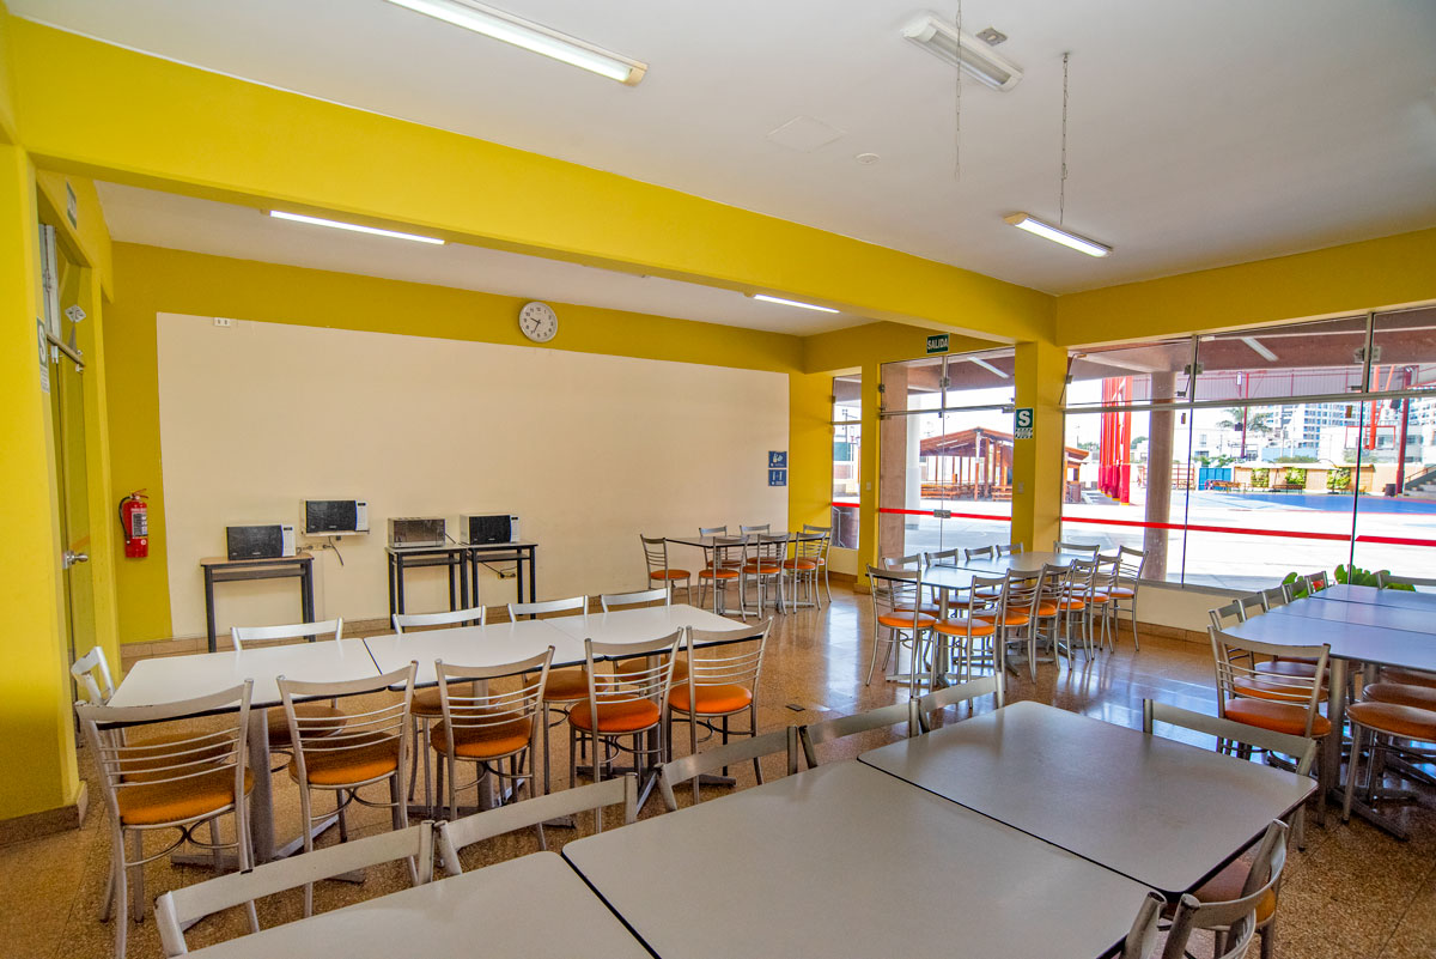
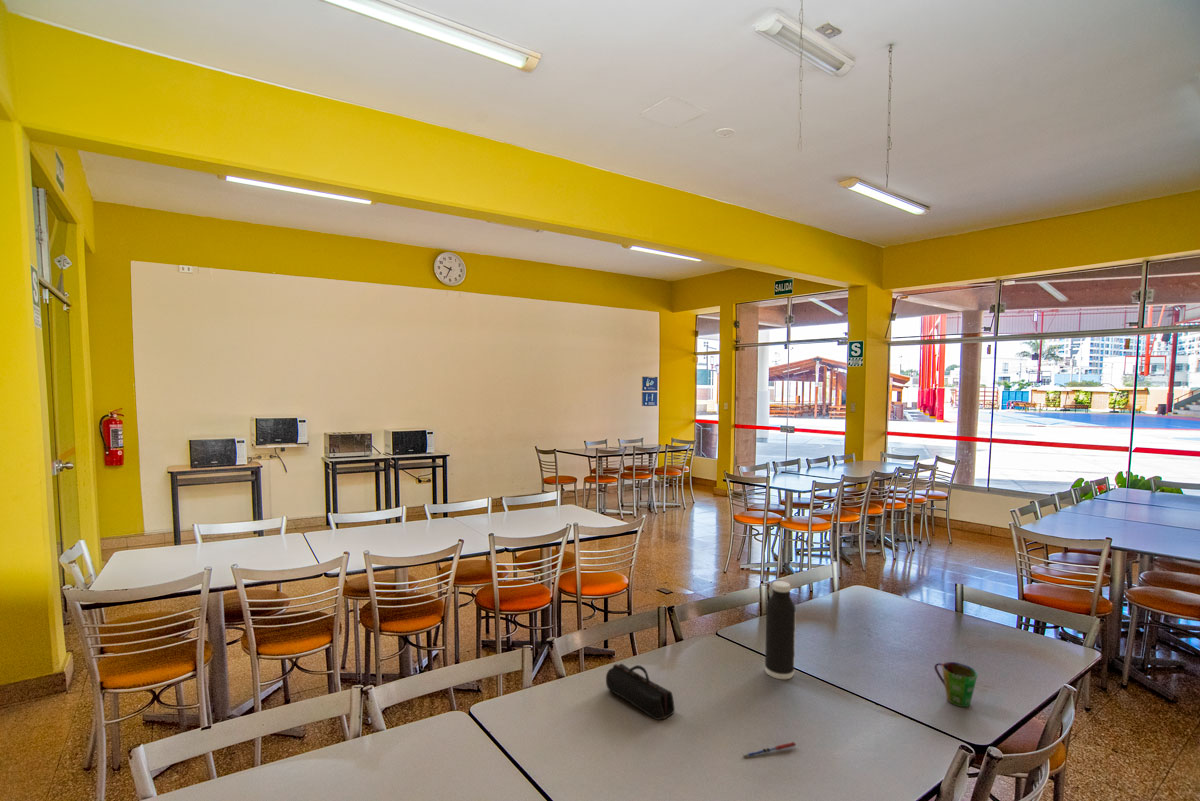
+ pencil case (638, 683)
+ pen (769, 749)
+ cup (954, 683)
+ water bottle (780, 628)
